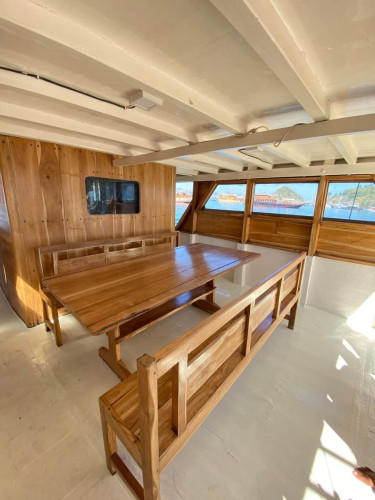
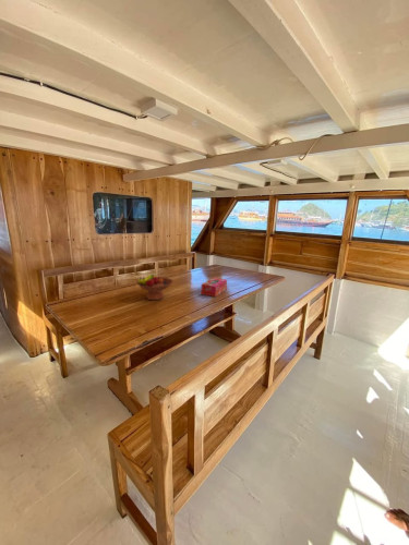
+ fruit bowl (155, 286)
+ tissue box (214, 286)
